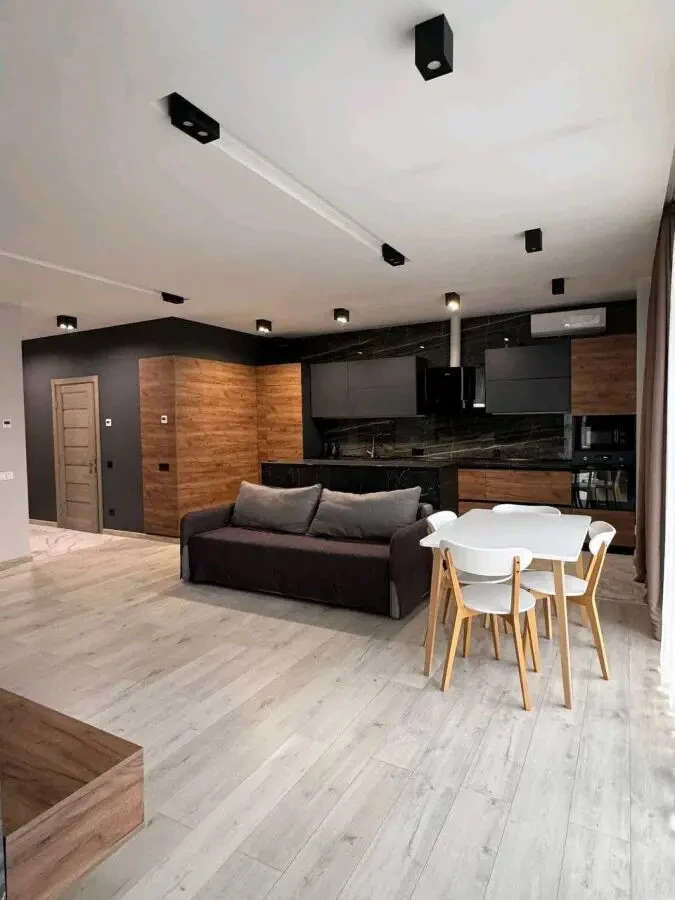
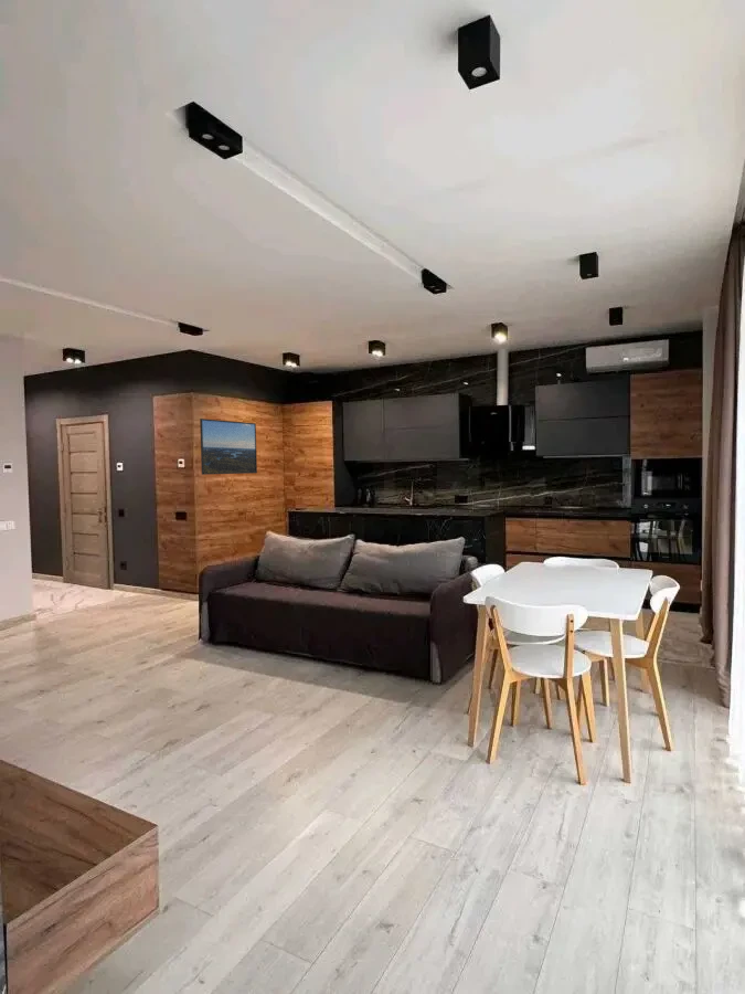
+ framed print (230, 447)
